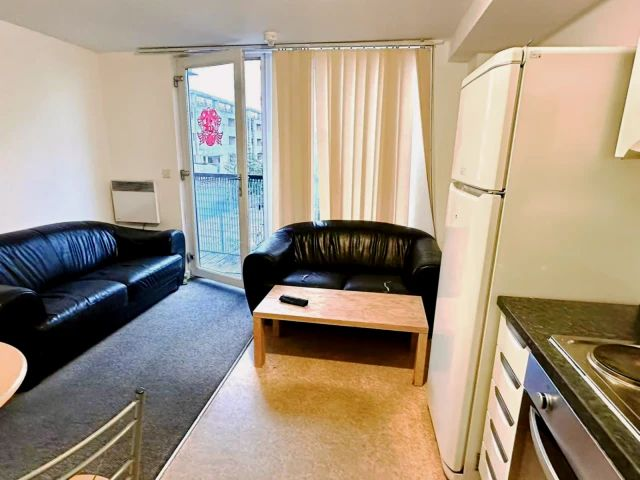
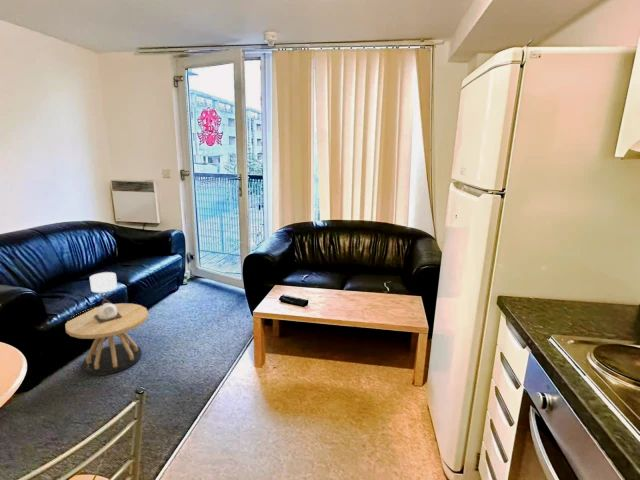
+ side table (108, 319)
